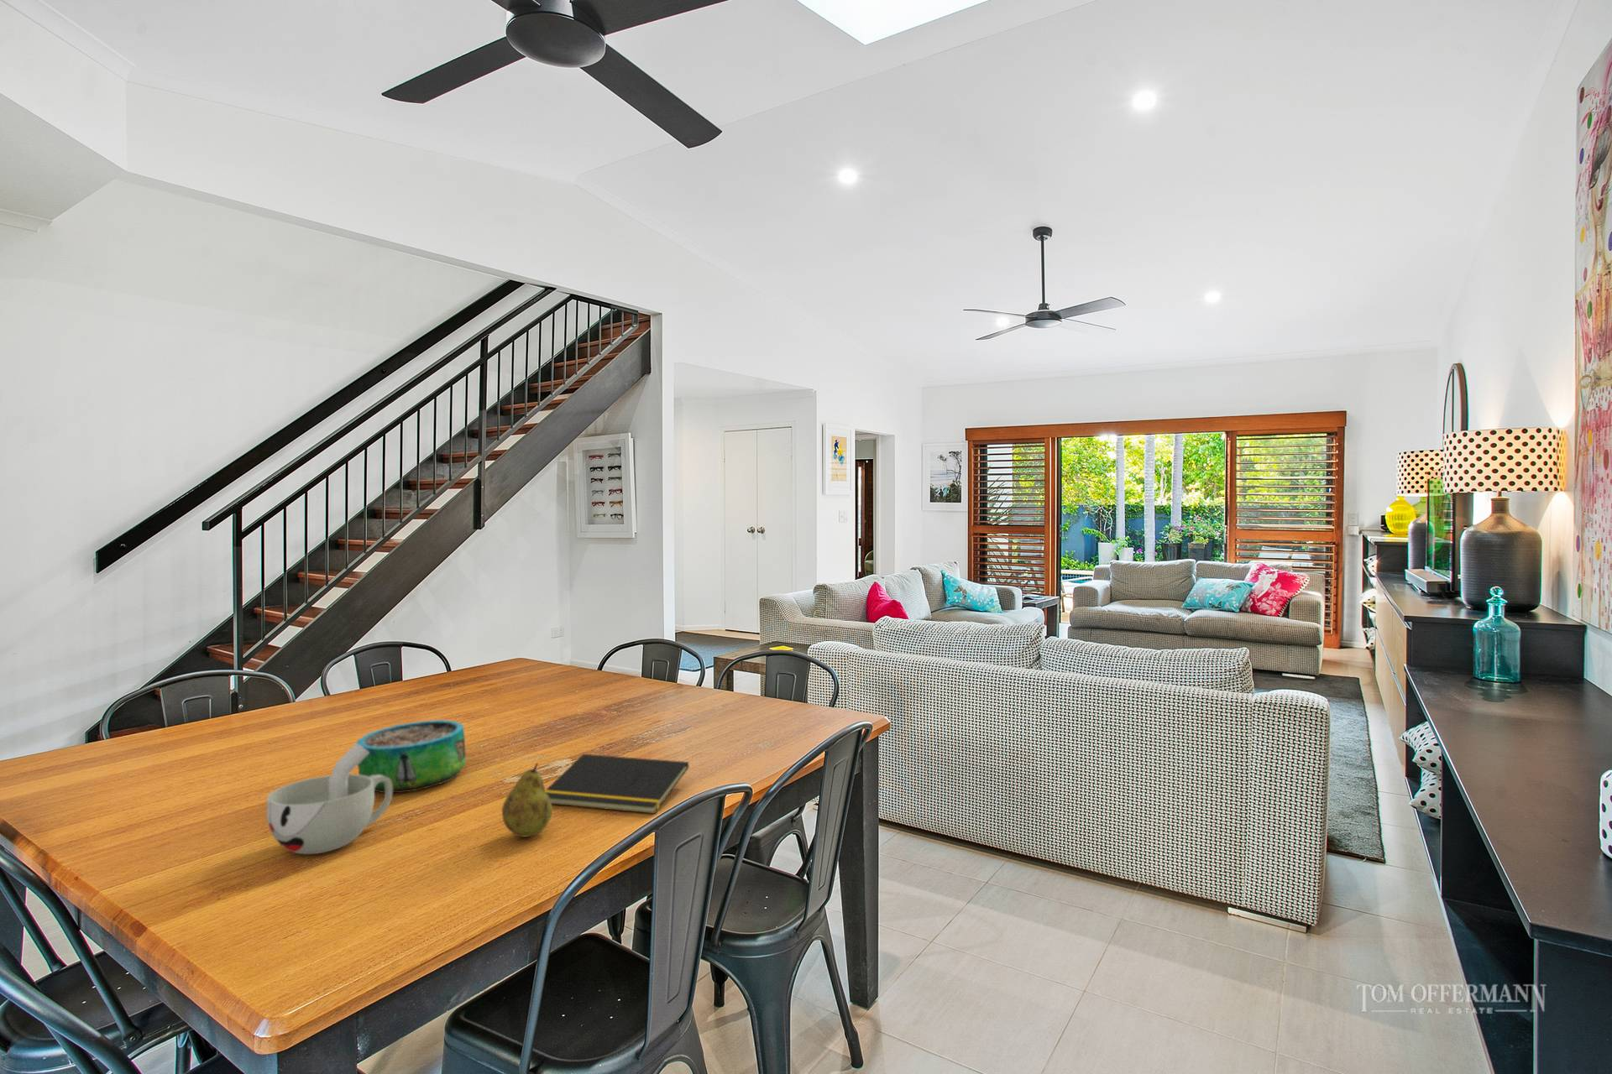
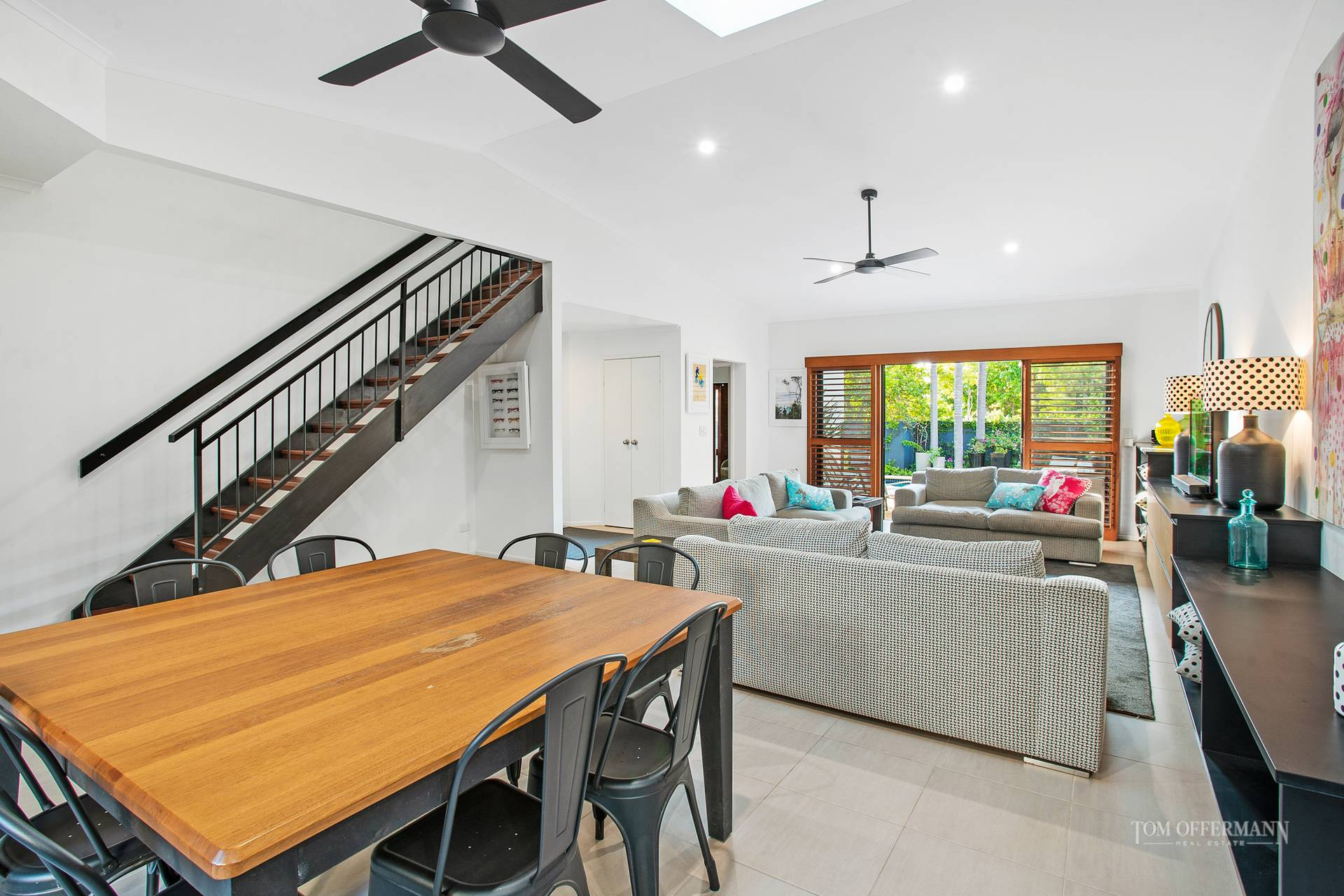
- decorative bowl (413, 754)
- fruit (525, 800)
- cup (335, 796)
- notepad (616, 782)
